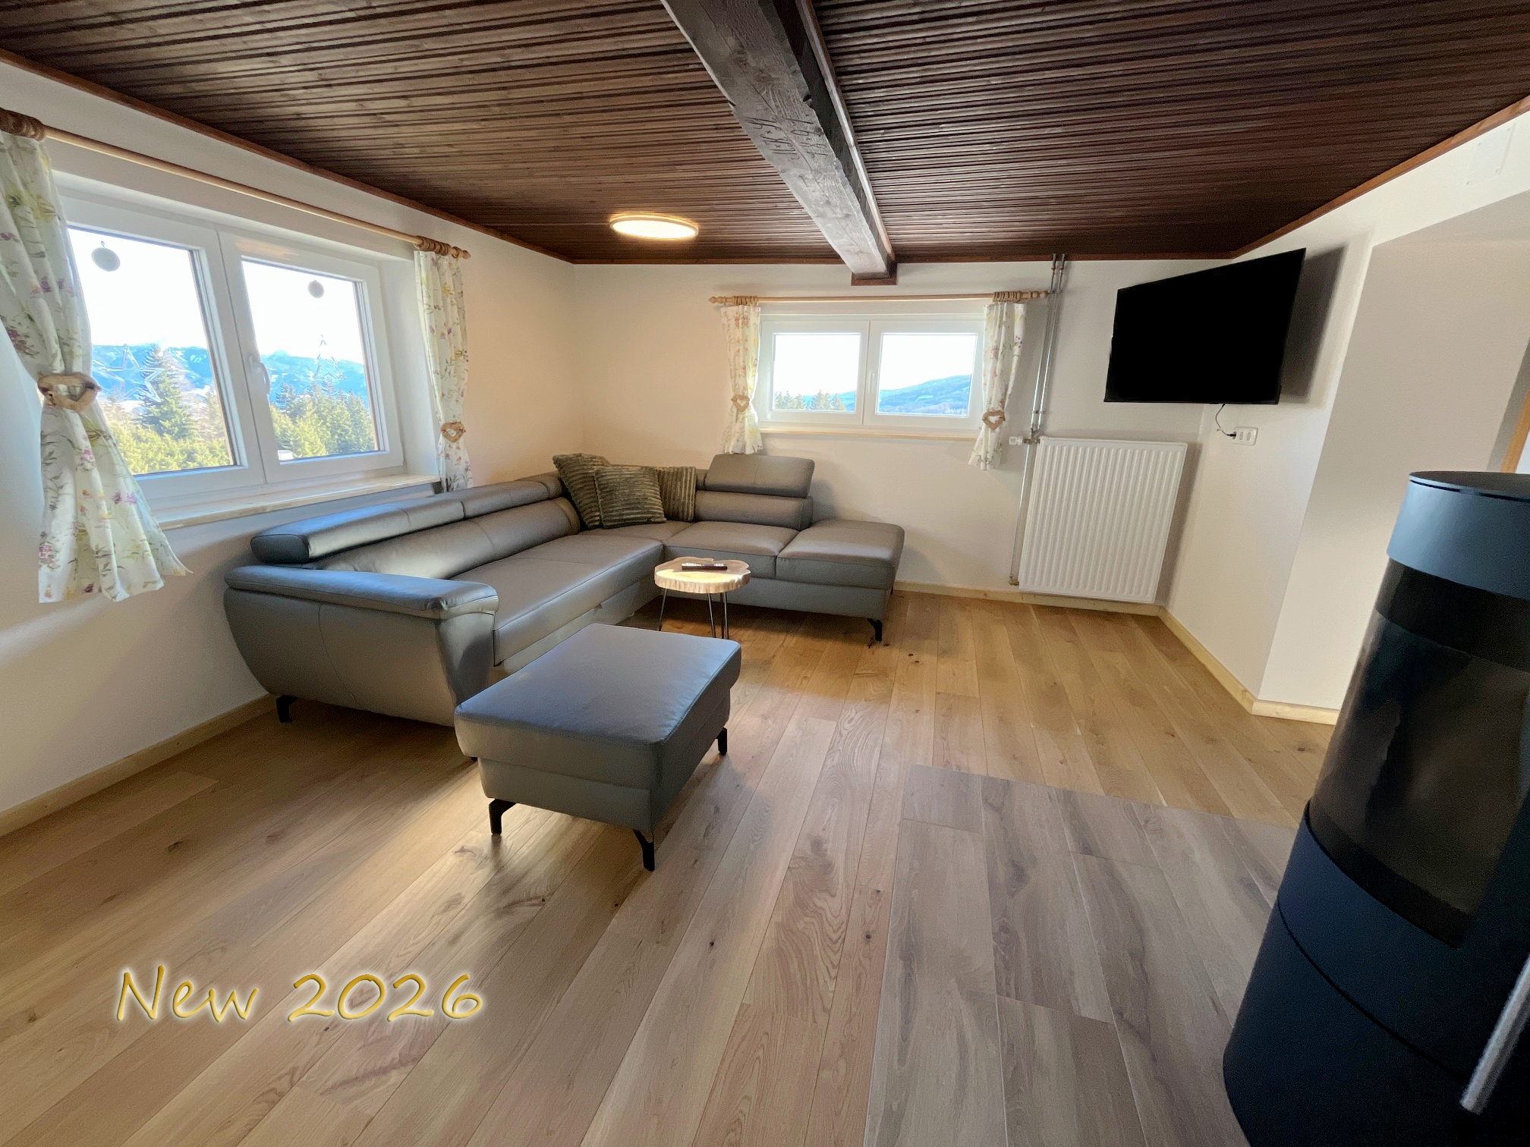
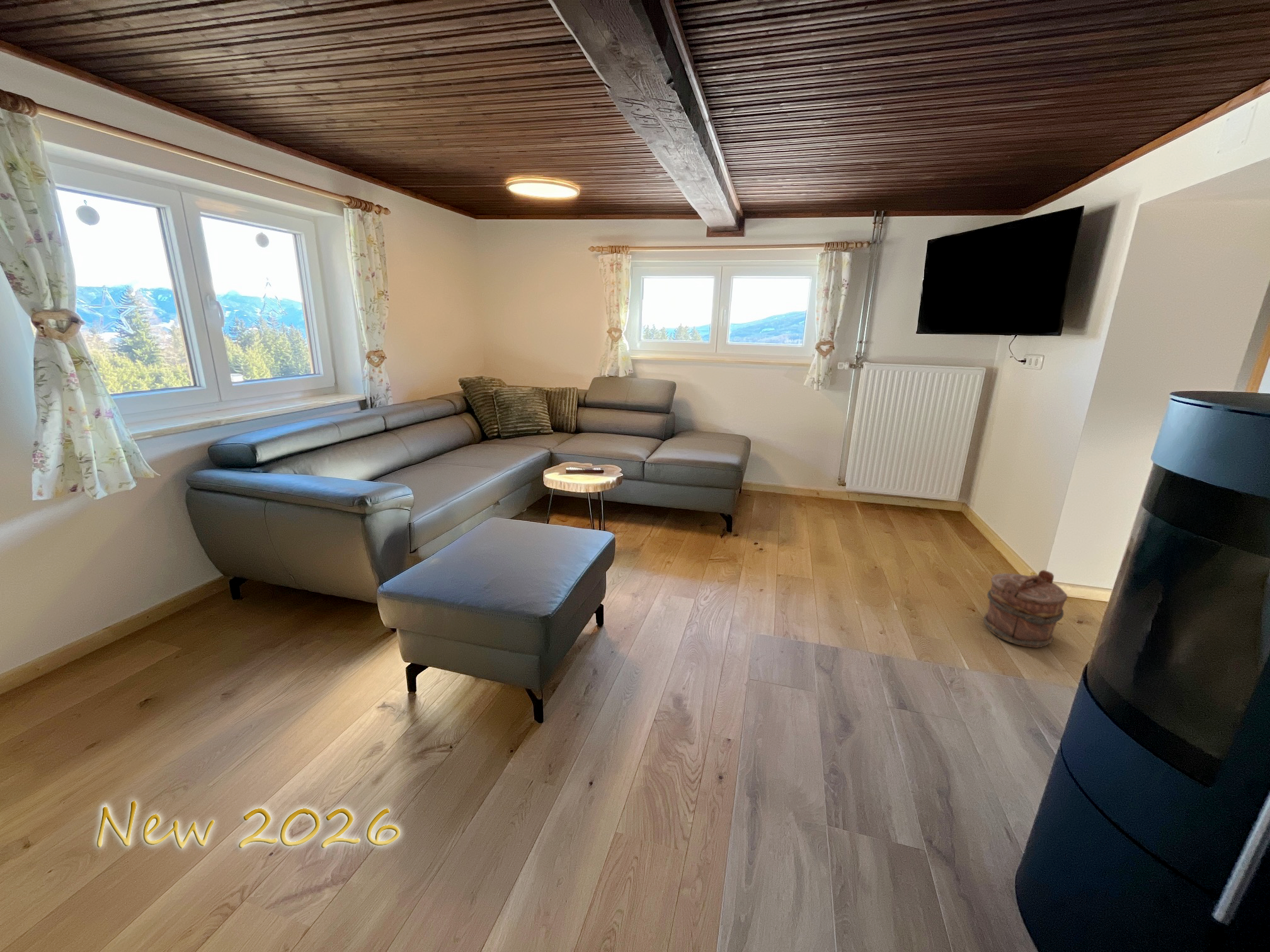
+ bucket (1023, 605)
